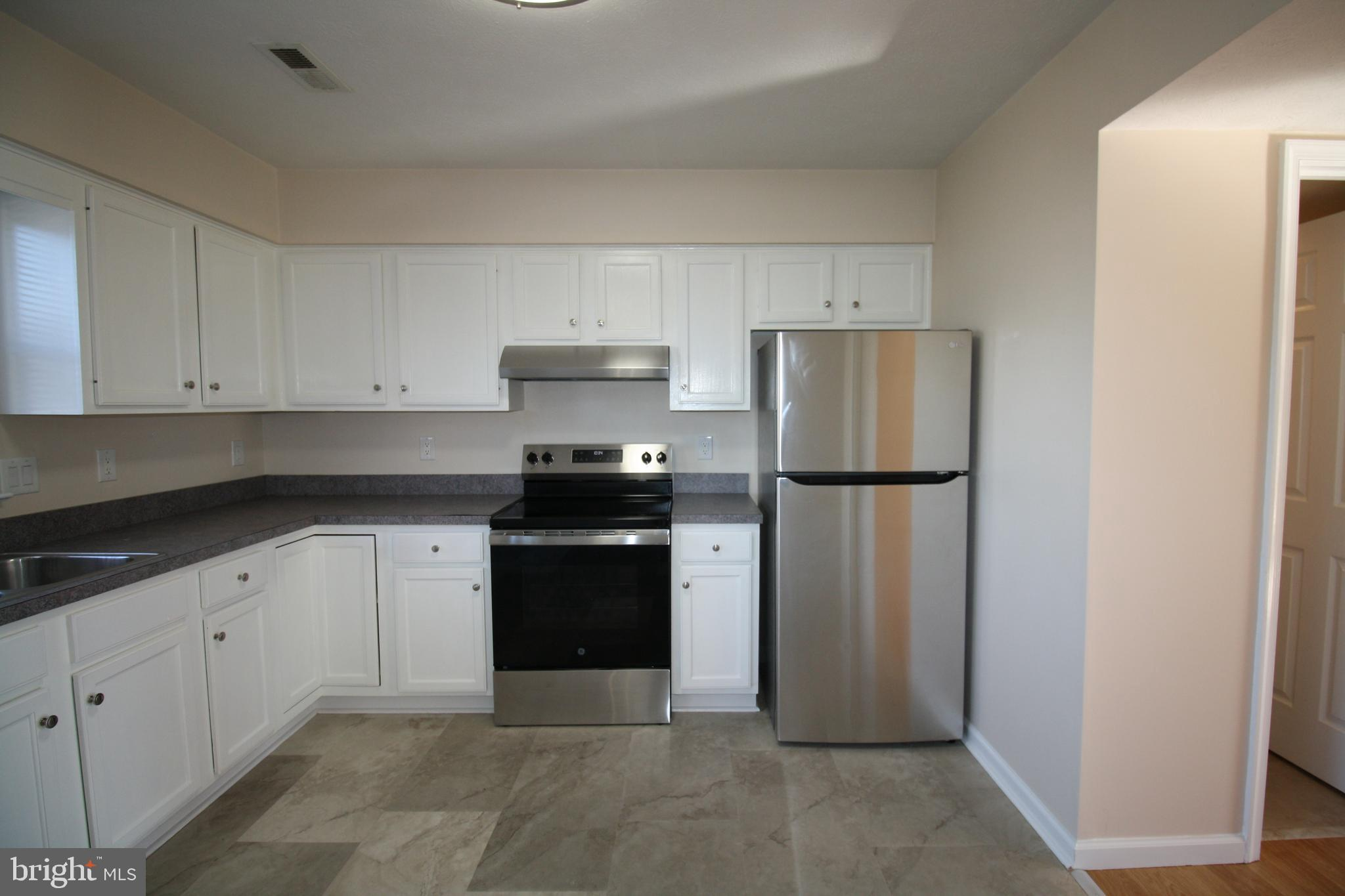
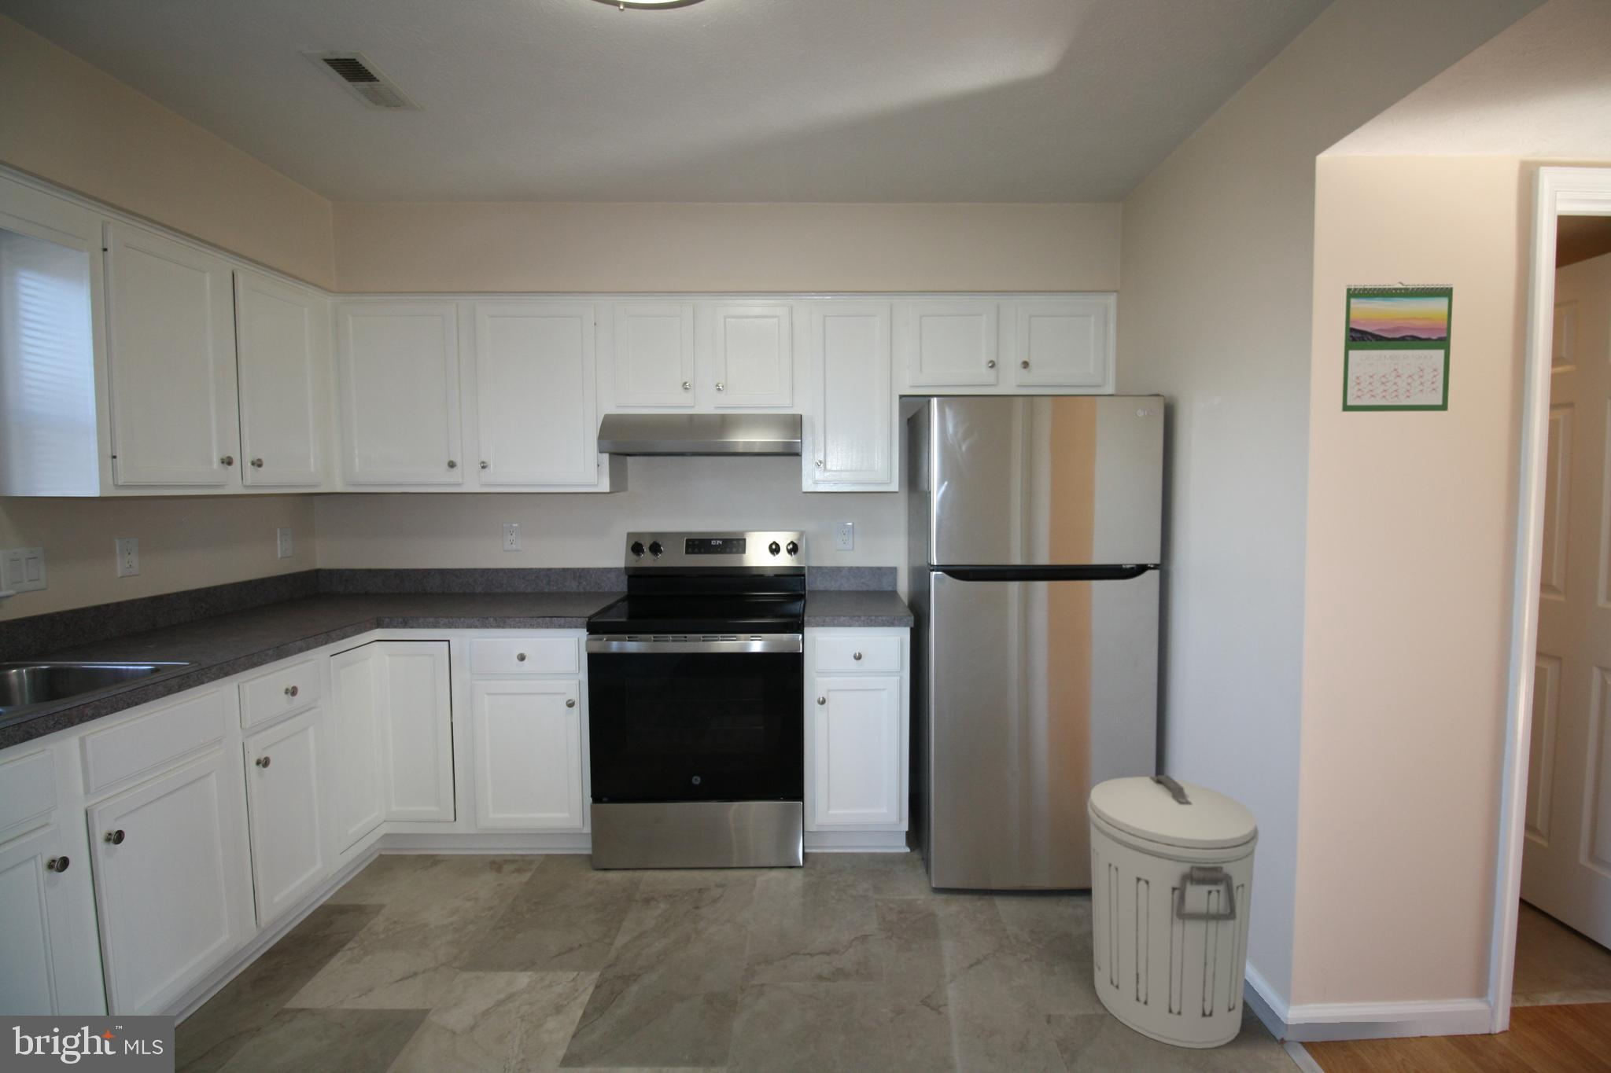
+ calendar (1395, 346)
+ trash can (1168, 891)
